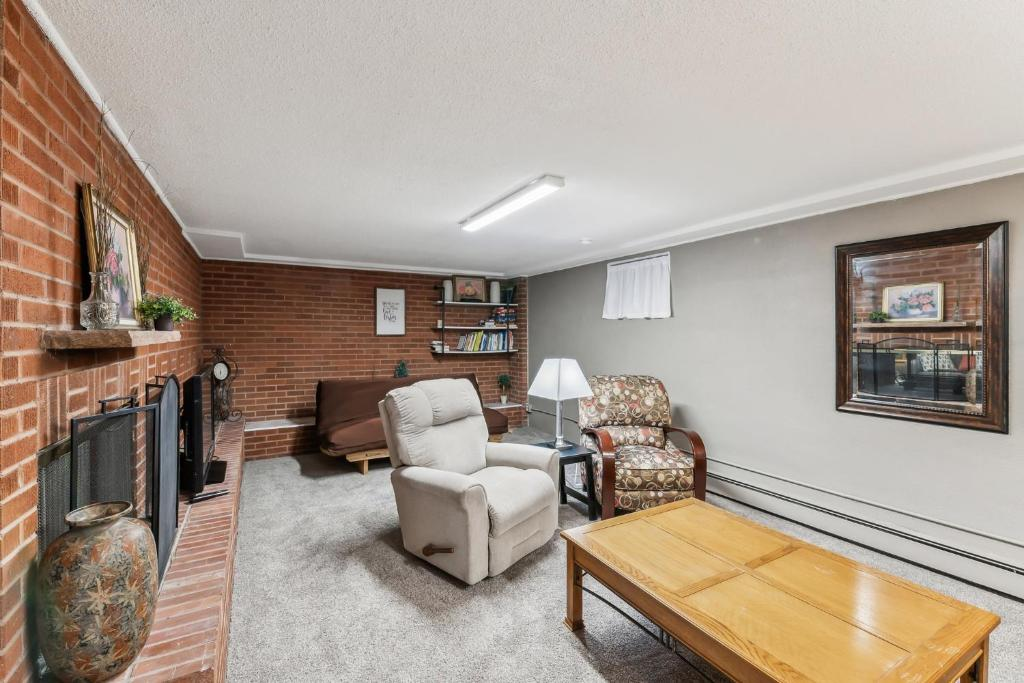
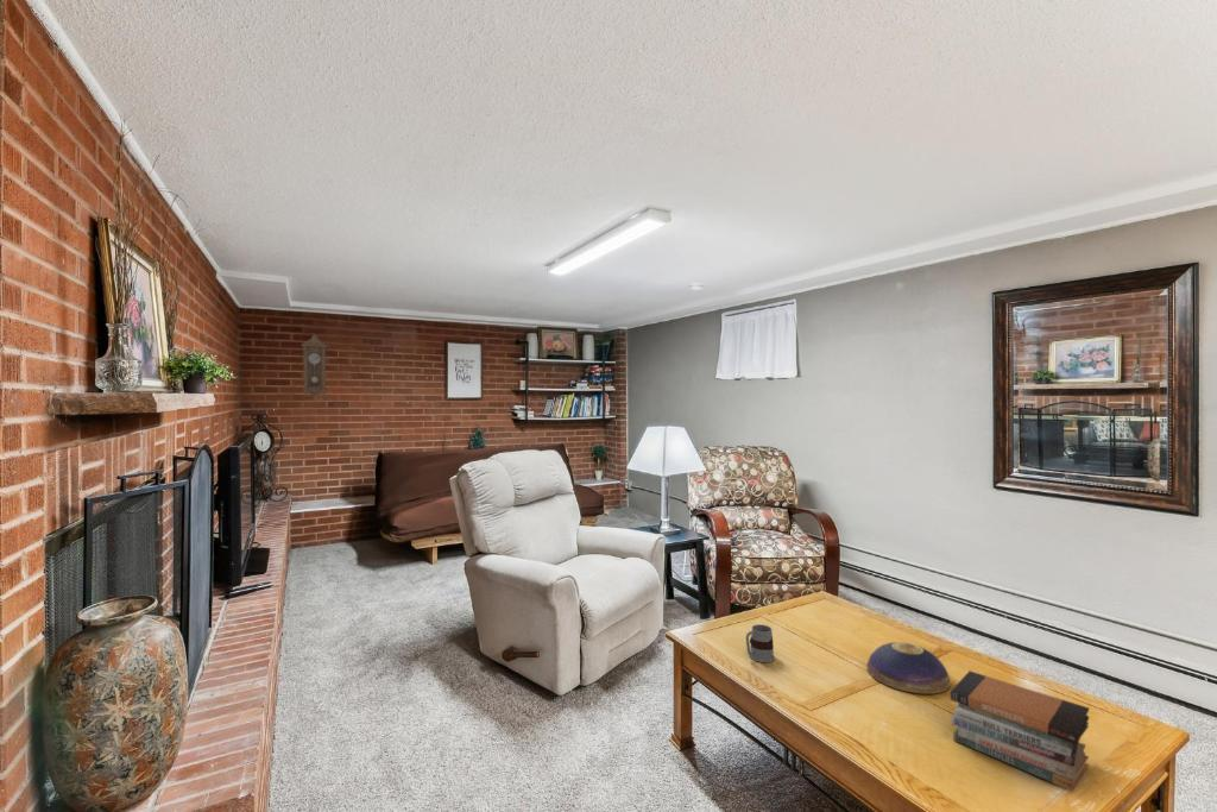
+ pendulum clock (314, 366)
+ mug (758, 643)
+ decorative bowl (907, 660)
+ book stack (1016, 724)
